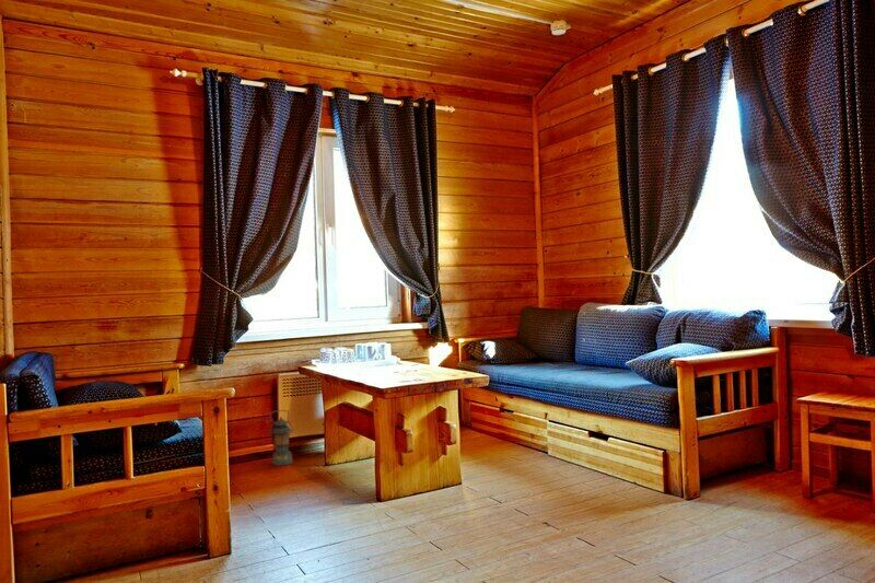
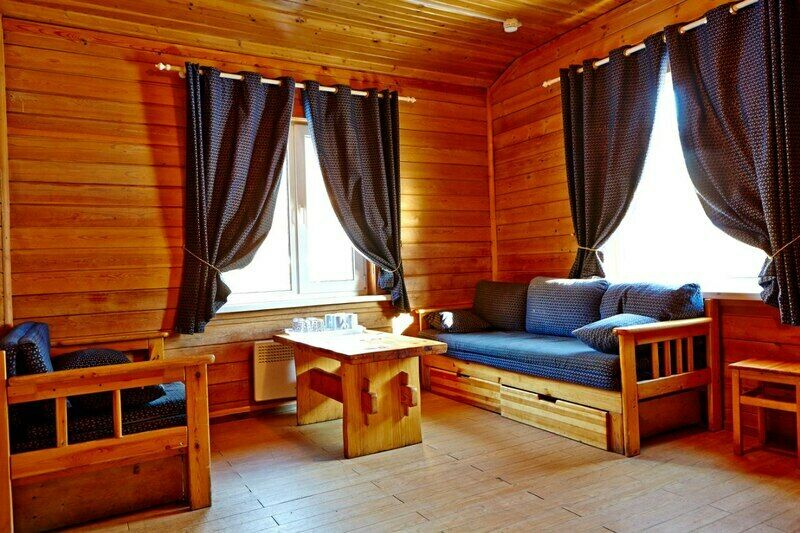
- lantern (281, 435)
